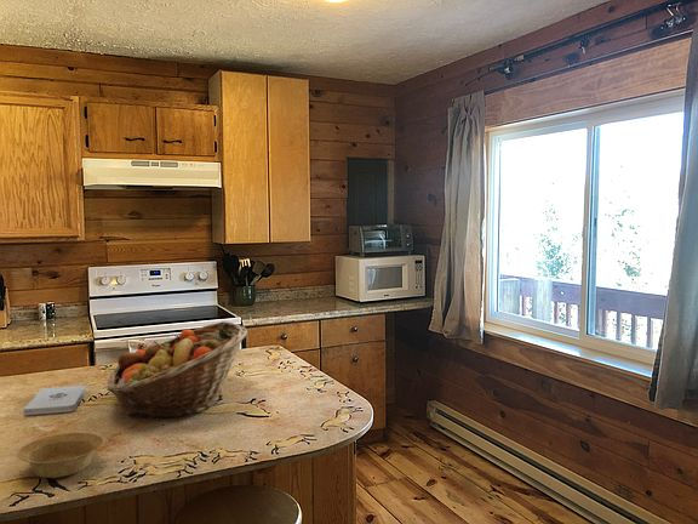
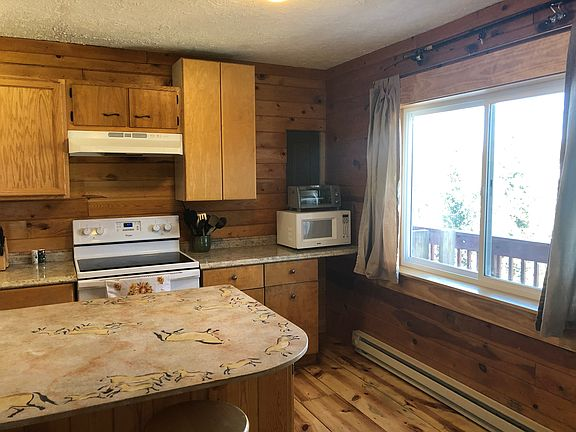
- bowl (62, 457)
- fruit basket (178, 365)
- notepad (57, 399)
